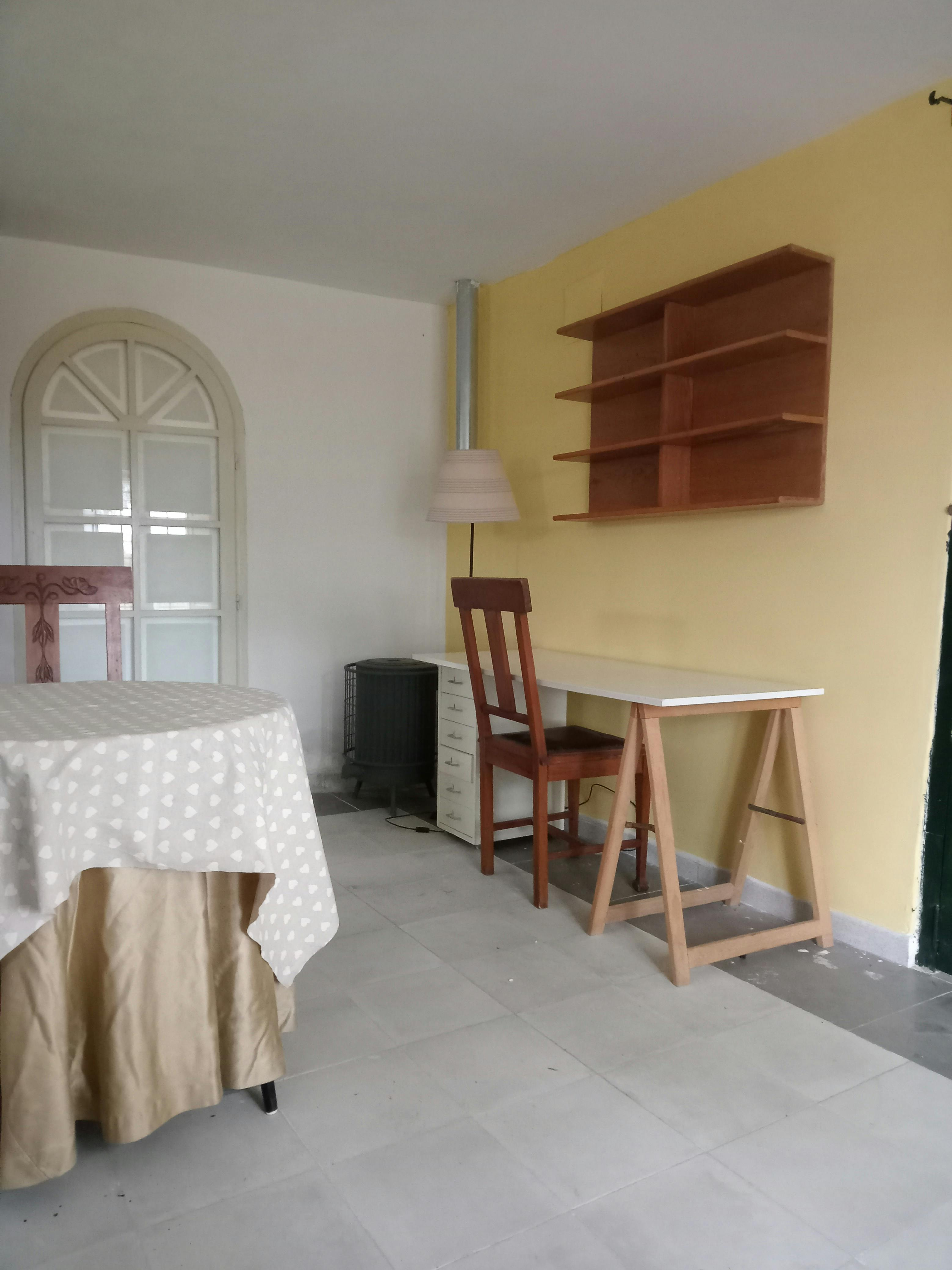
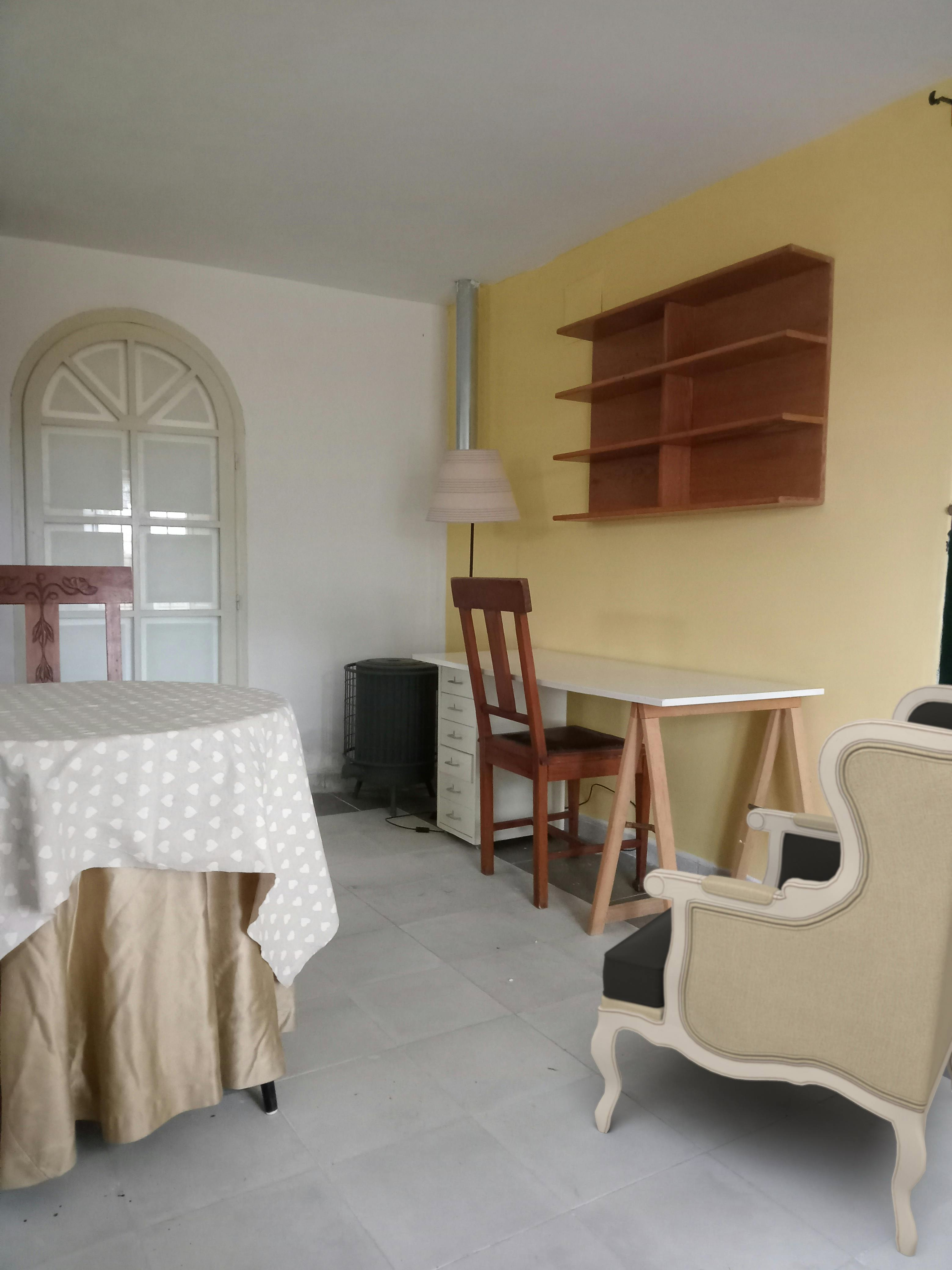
+ armchair (805, 898)
